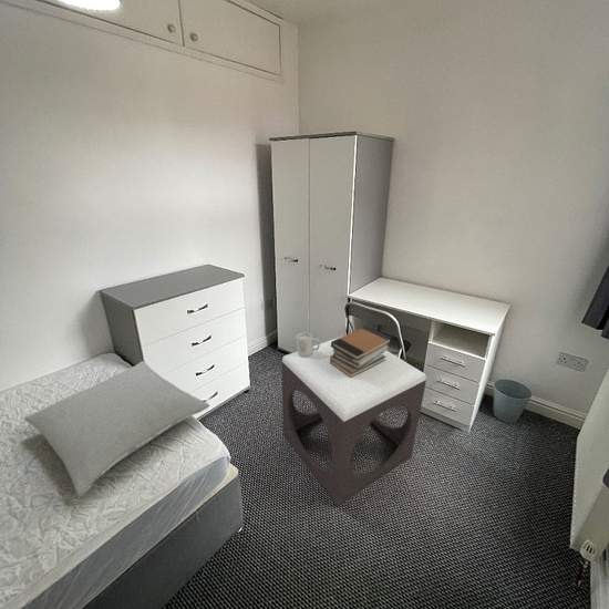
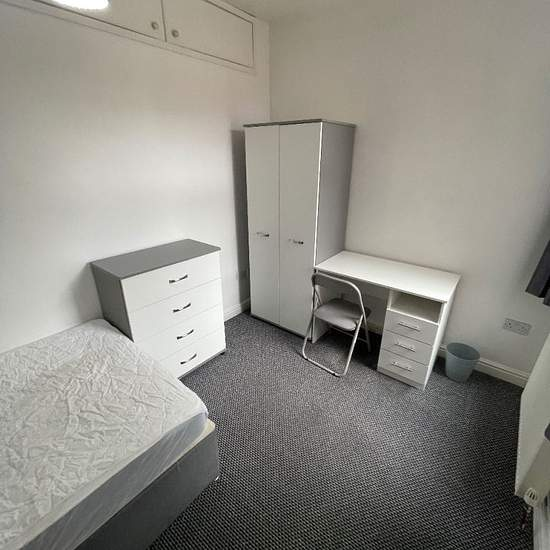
- mug (309, 345)
- footstool (348, 405)
- pillow (118, 412)
- book stack (360, 350)
